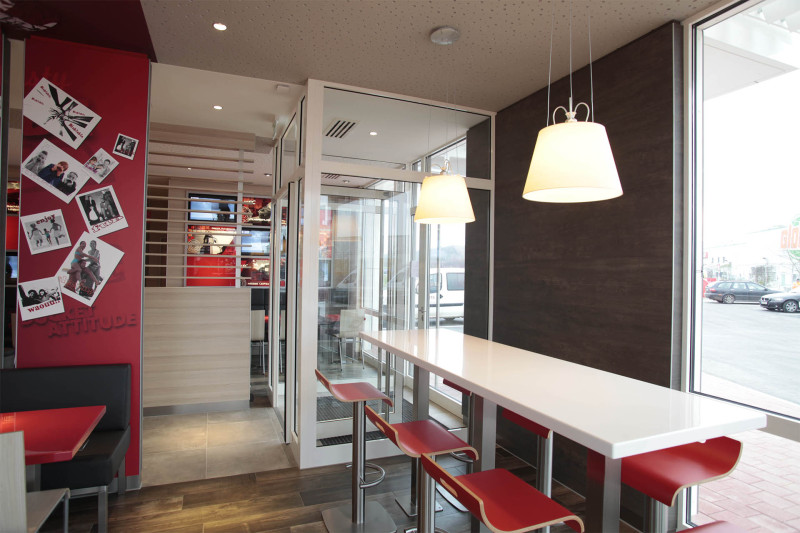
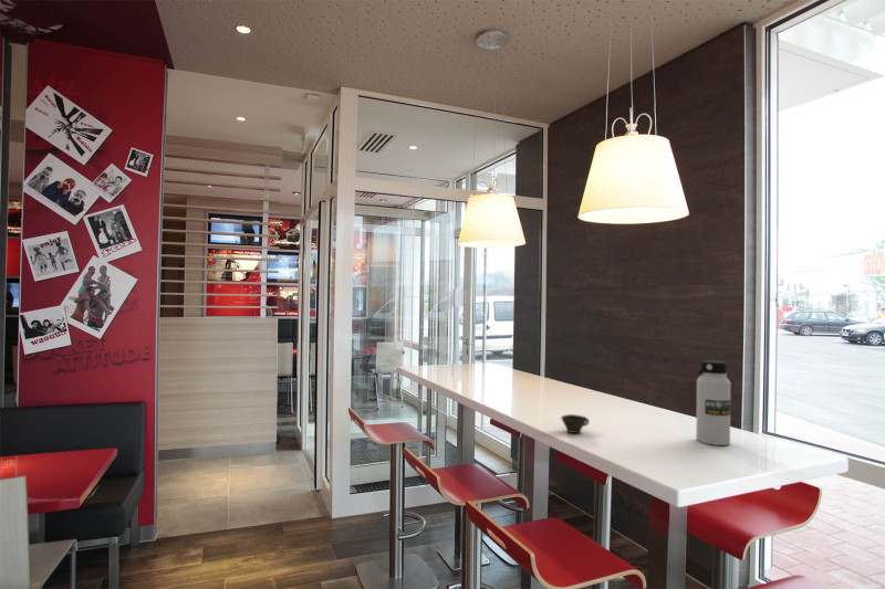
+ cup (575, 424)
+ water bottle (712, 401)
